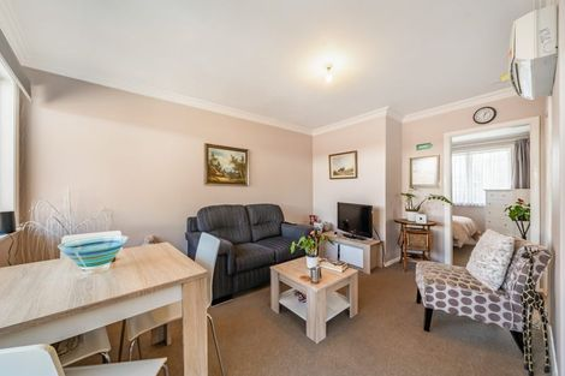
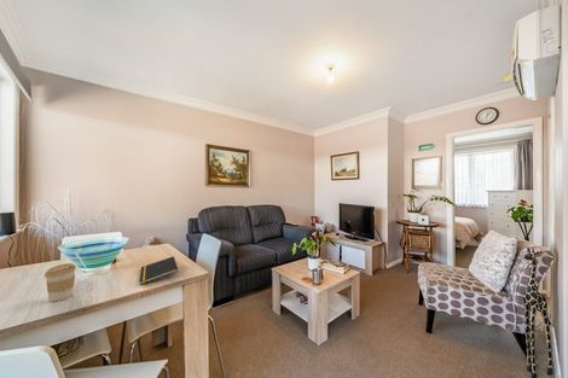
+ notepad (158, 268)
+ coffee cup (60, 281)
